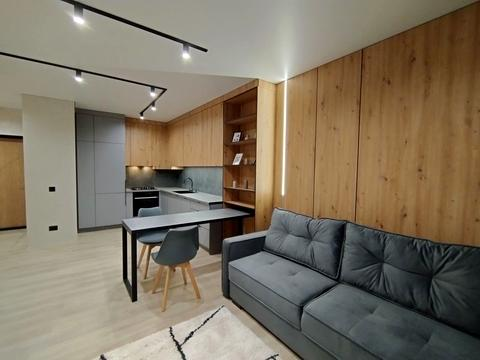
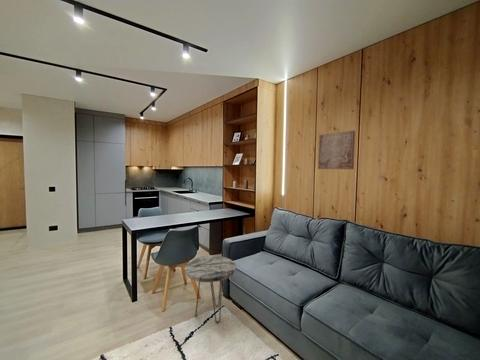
+ side table (211, 290)
+ wall art (335, 151)
